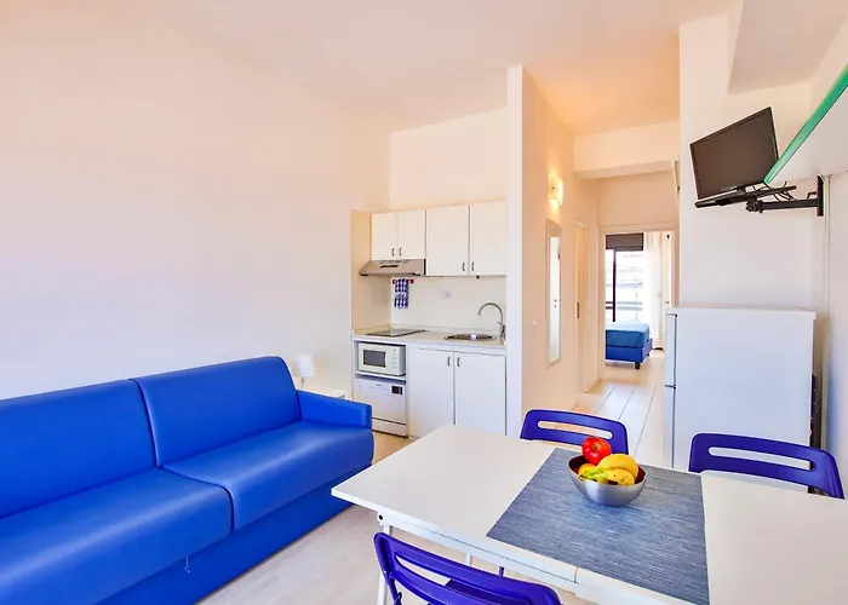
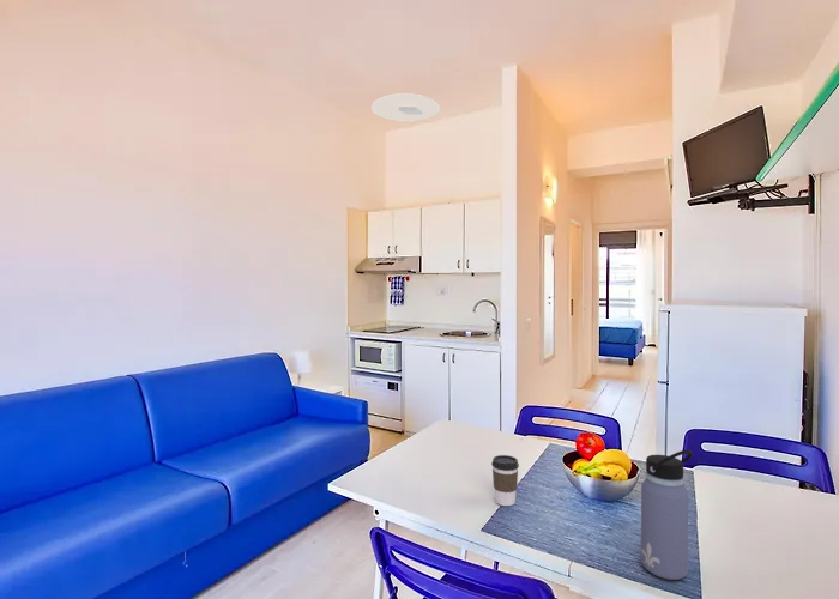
+ ceiling light (405, 105)
+ water bottle (665, 507)
+ coffee cup (505, 480)
